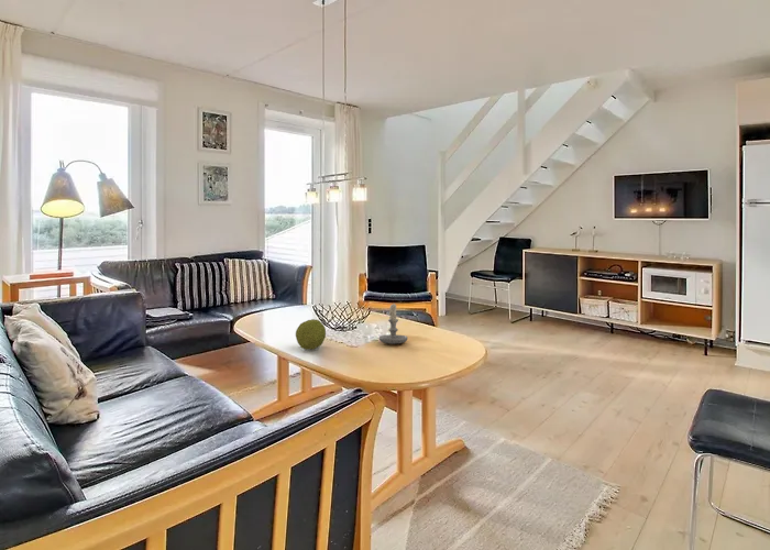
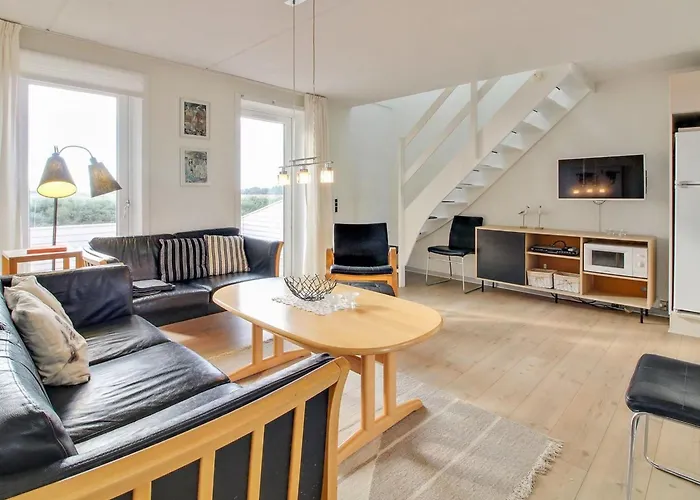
- candle (393, 322)
- fruit (310, 333)
